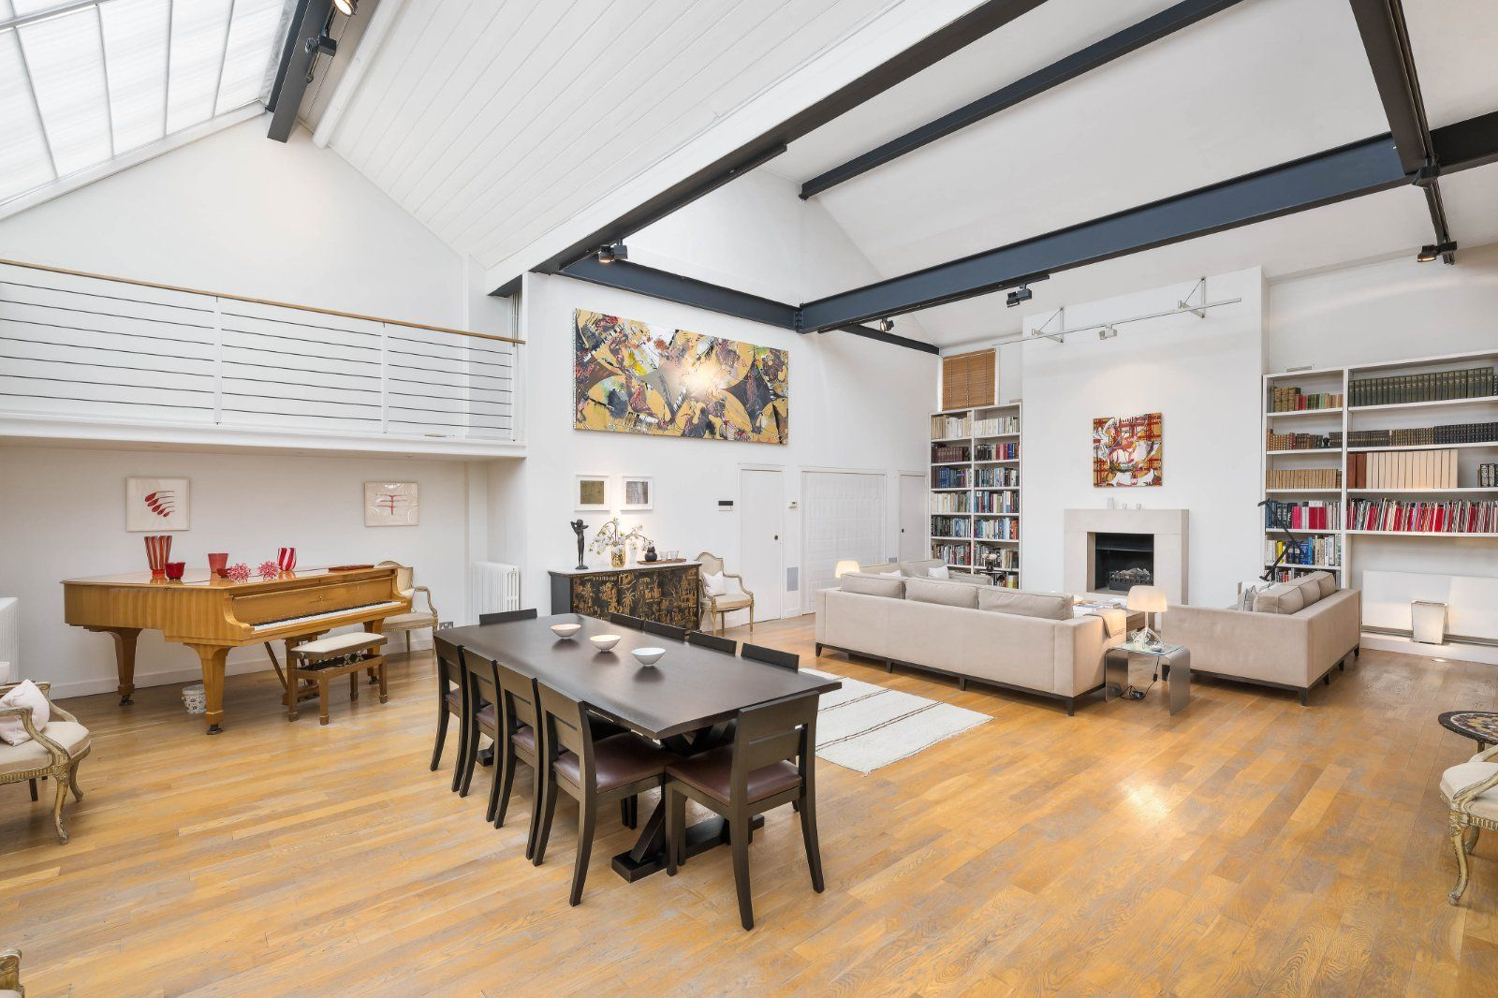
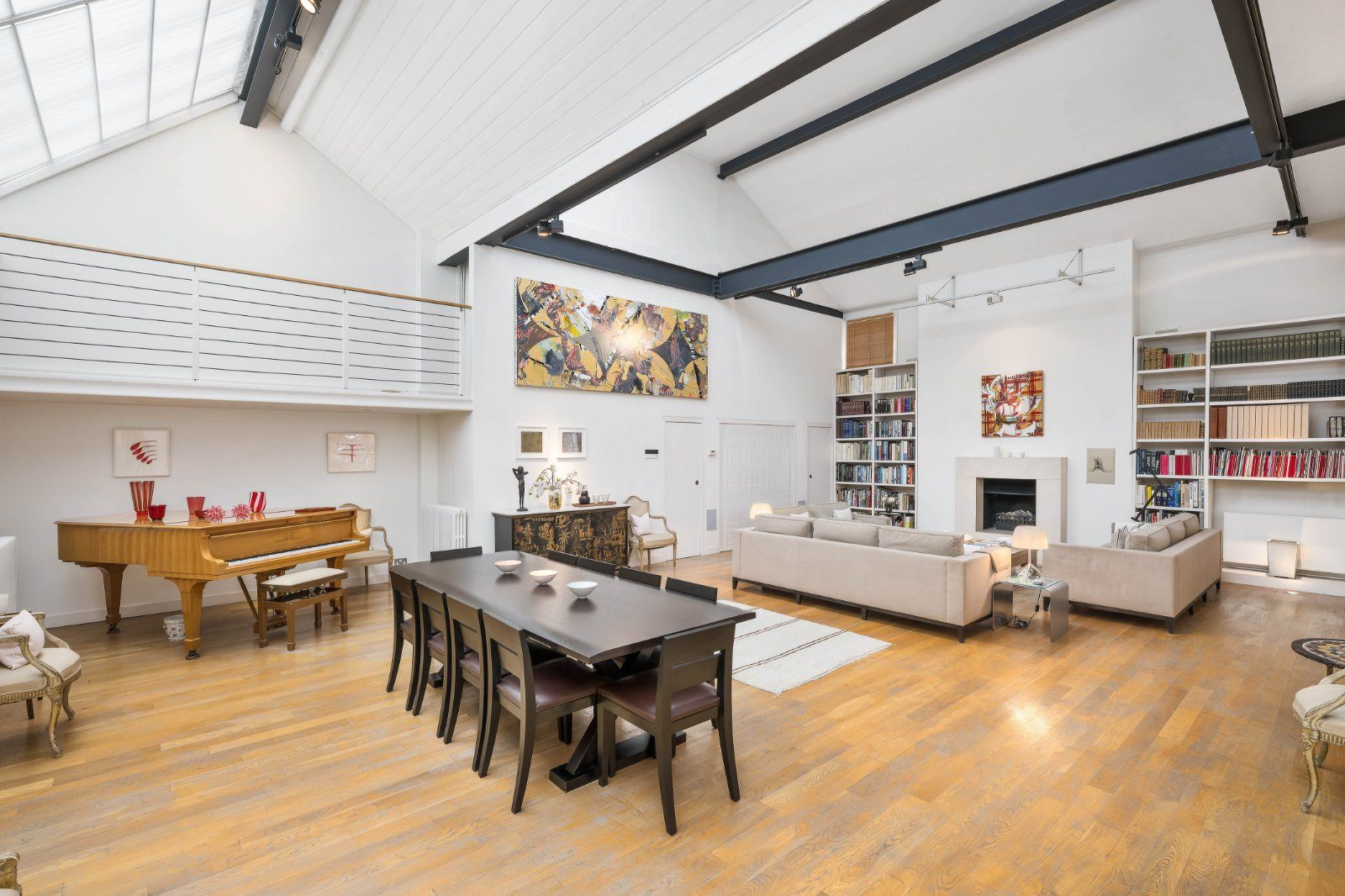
+ wall sculpture (1100, 466)
